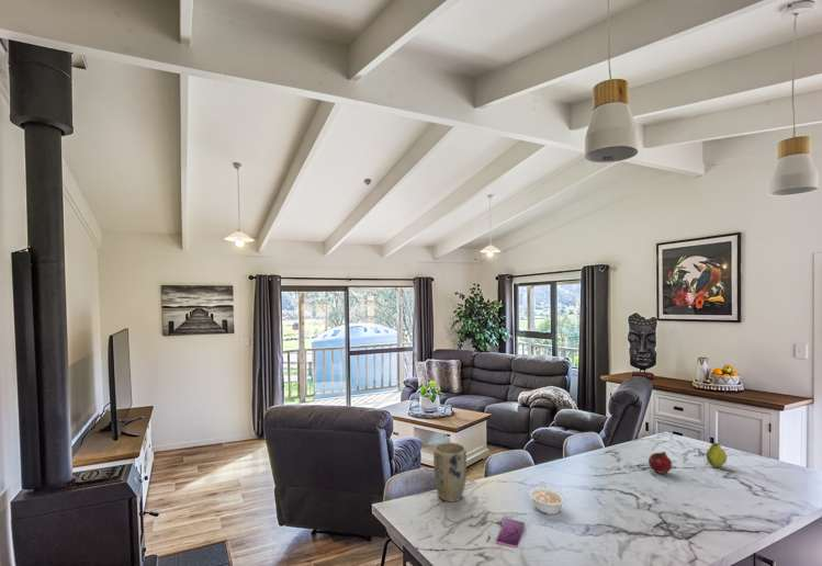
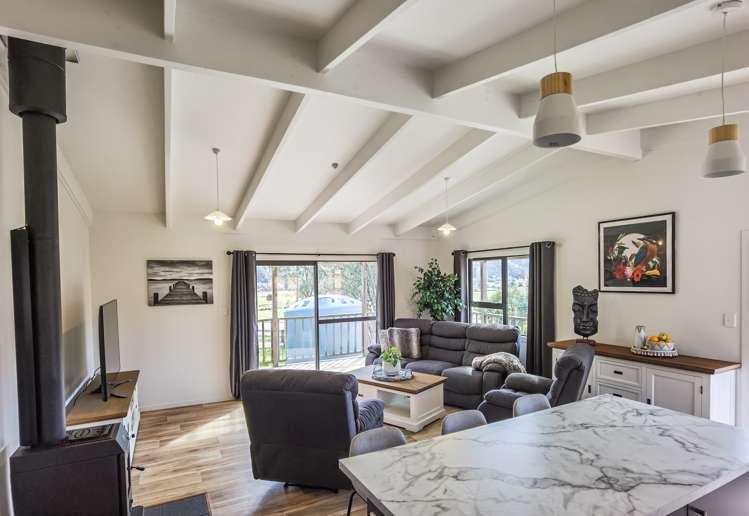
- fruit (660, 462)
- legume (545, 499)
- smartphone (510, 532)
- plant pot (450, 472)
- fruit (716, 453)
